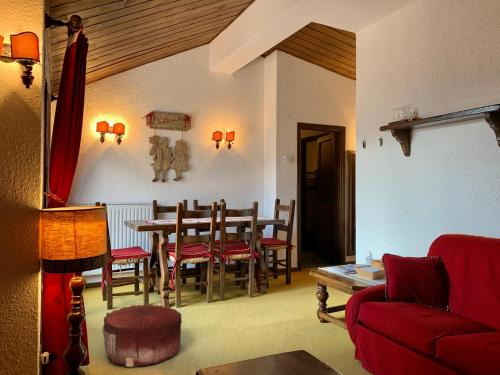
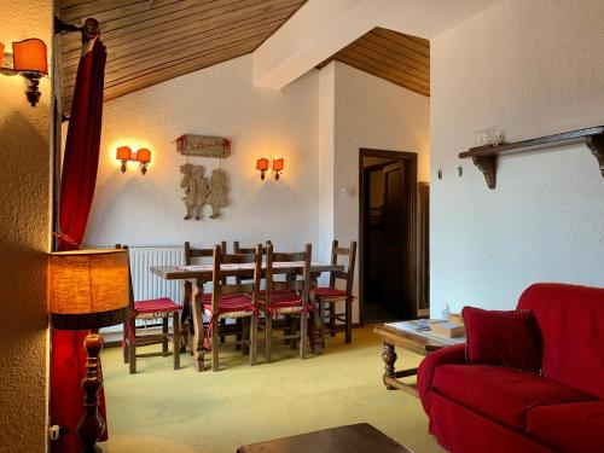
- pouf (142, 330)
